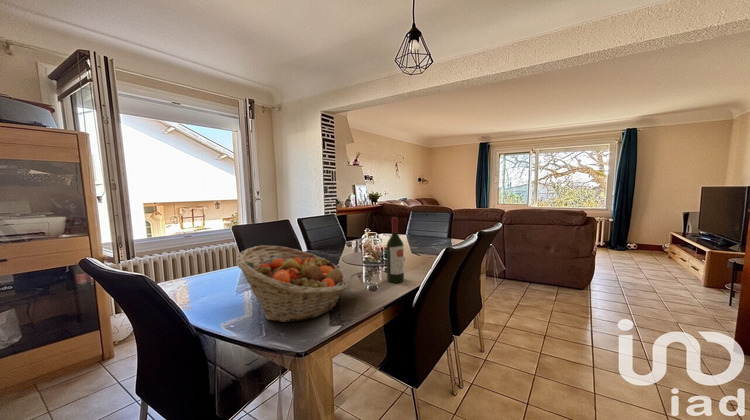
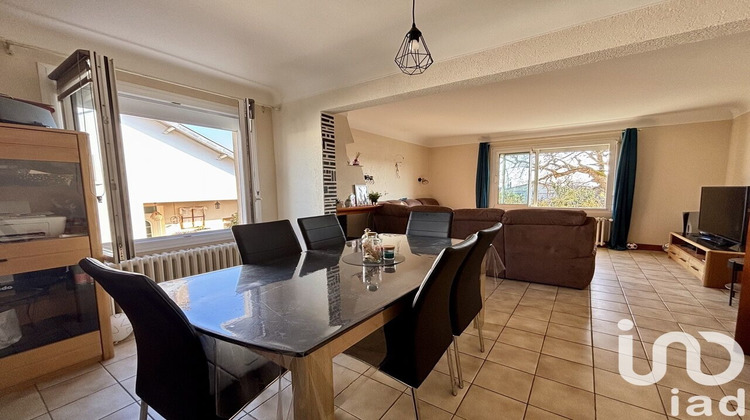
- fruit basket (295, 275)
- wine bottle (395, 249)
